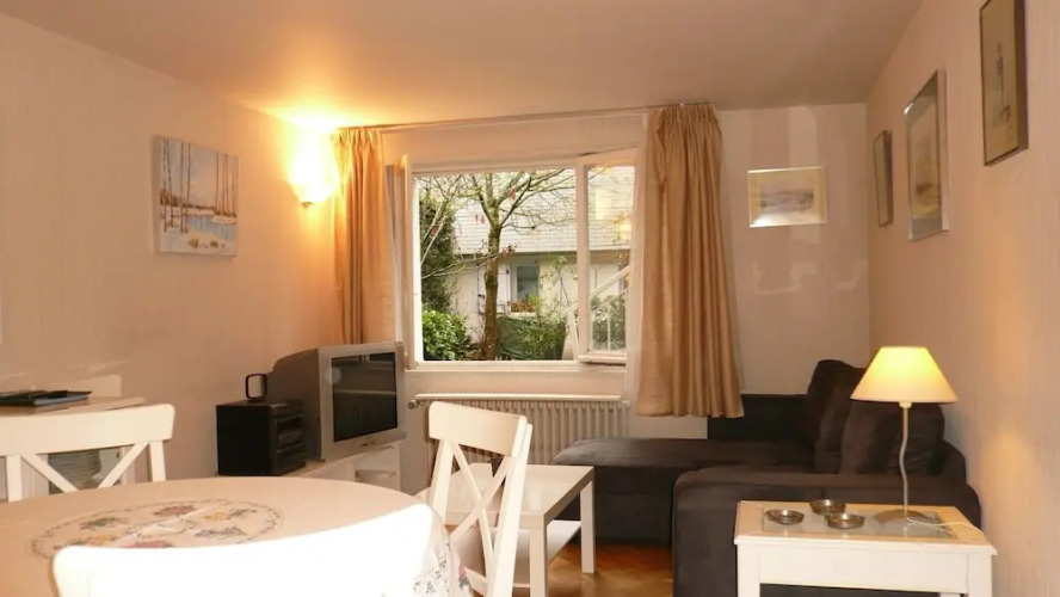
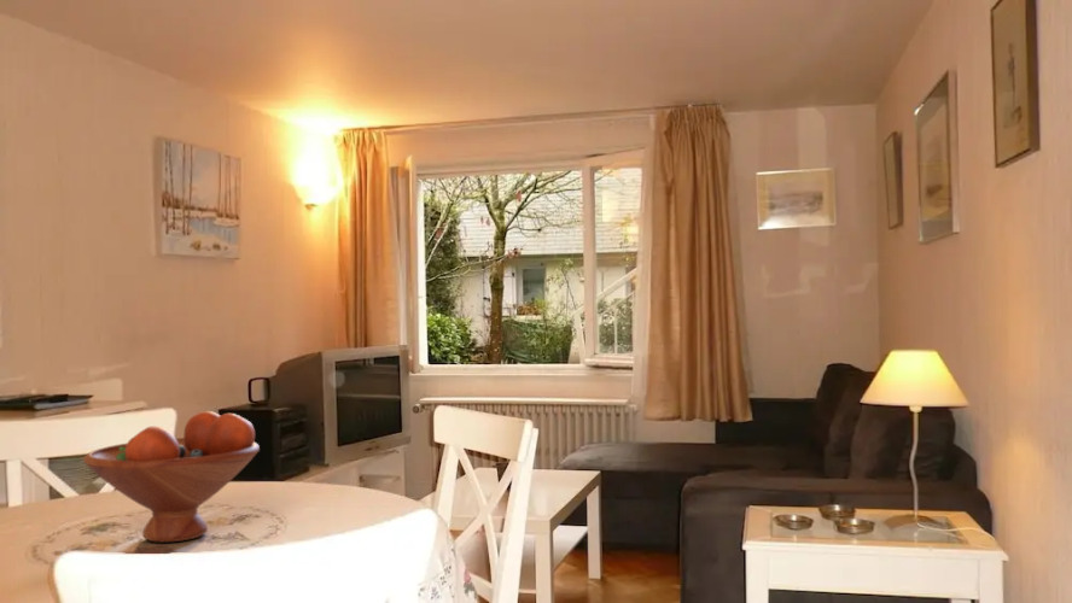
+ fruit bowl (174, 475)
